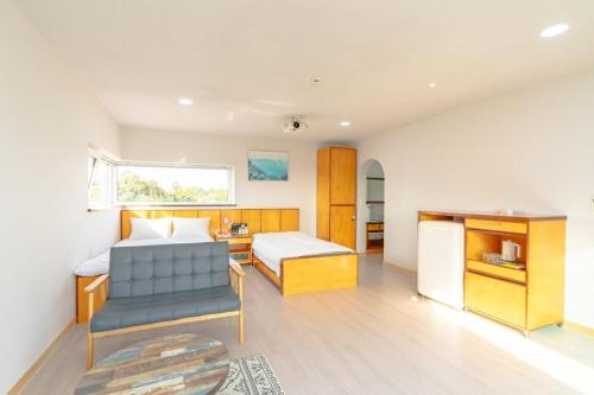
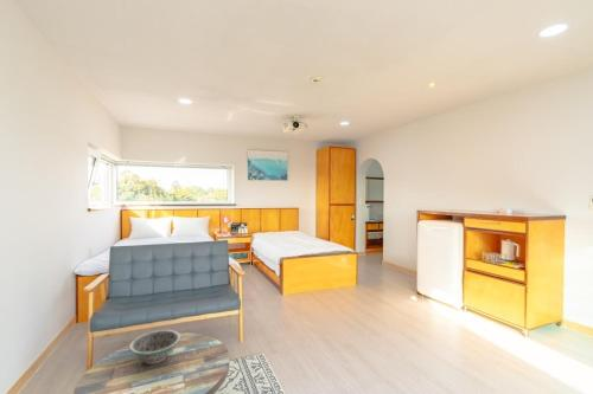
+ decorative bowl (155, 349)
